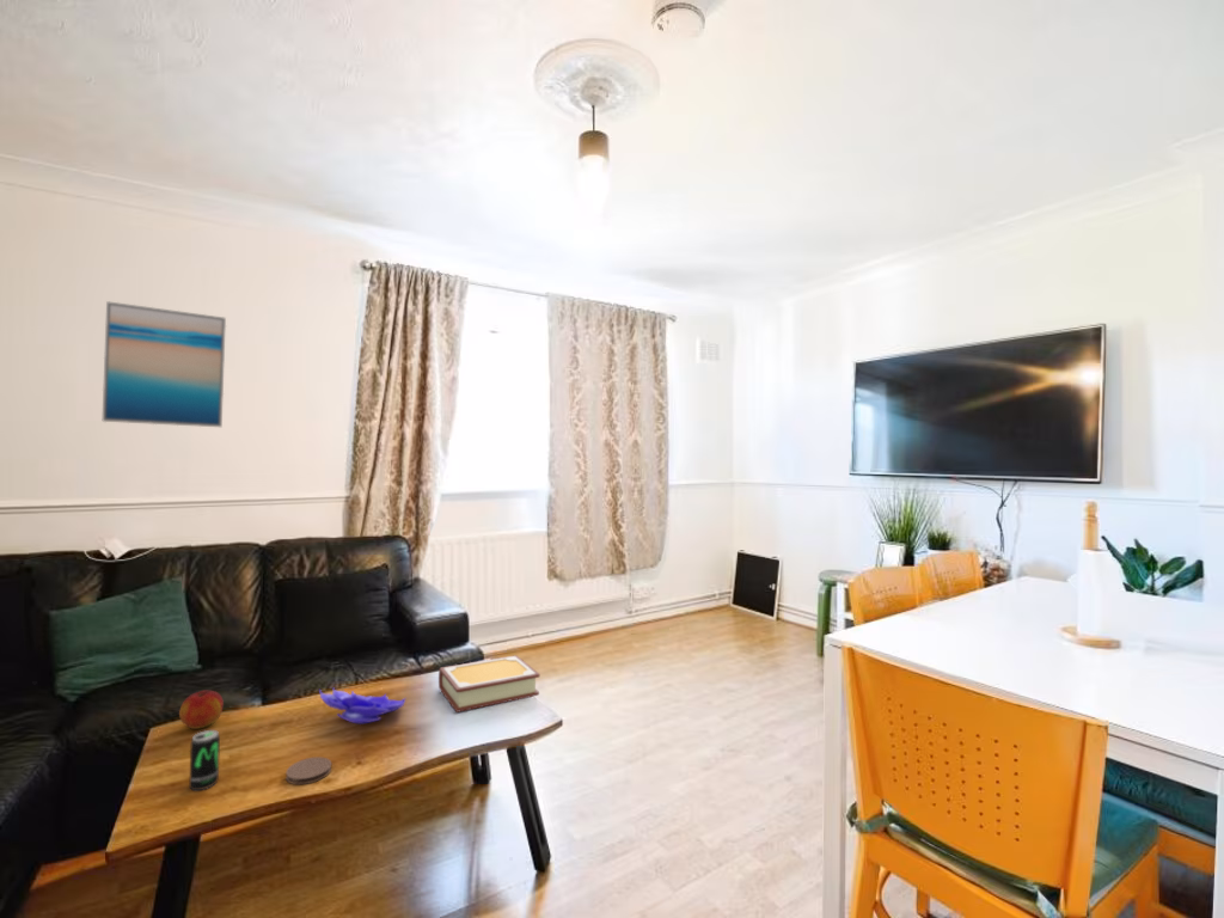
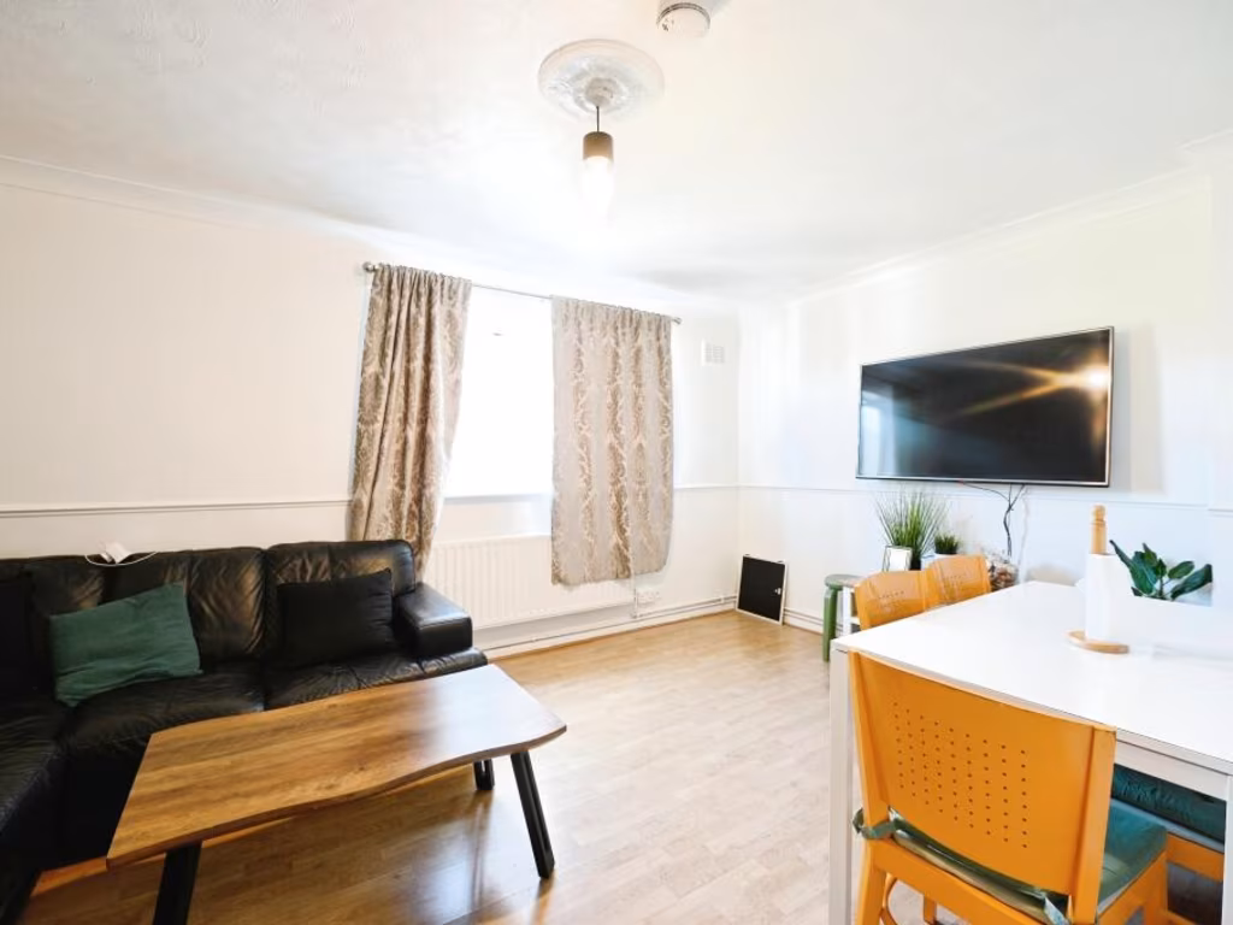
- coaster (308, 770)
- wall art (166, 367)
- decorative bowl (368, 699)
- apple (202, 708)
- beverage can (204, 759)
- book (488, 680)
